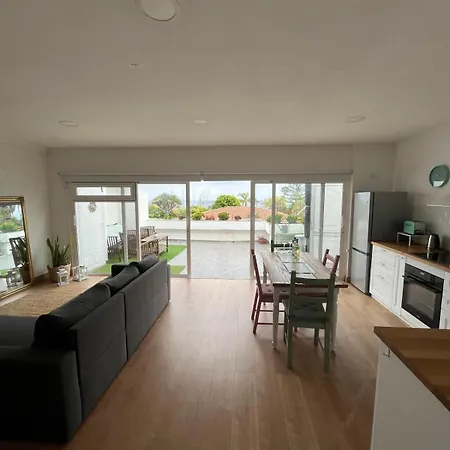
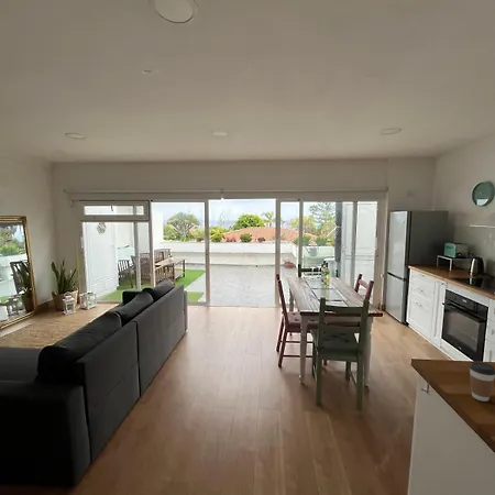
+ coffee cup (481, 381)
